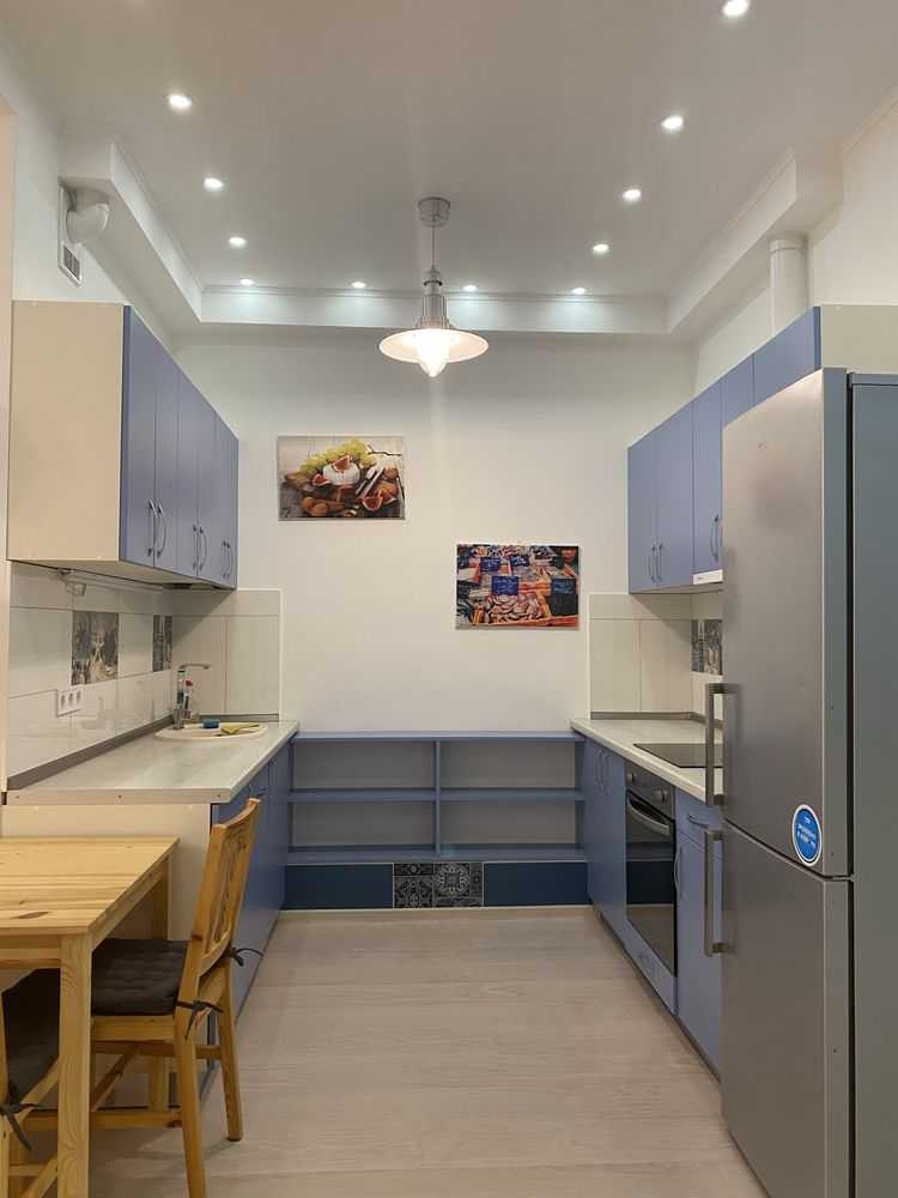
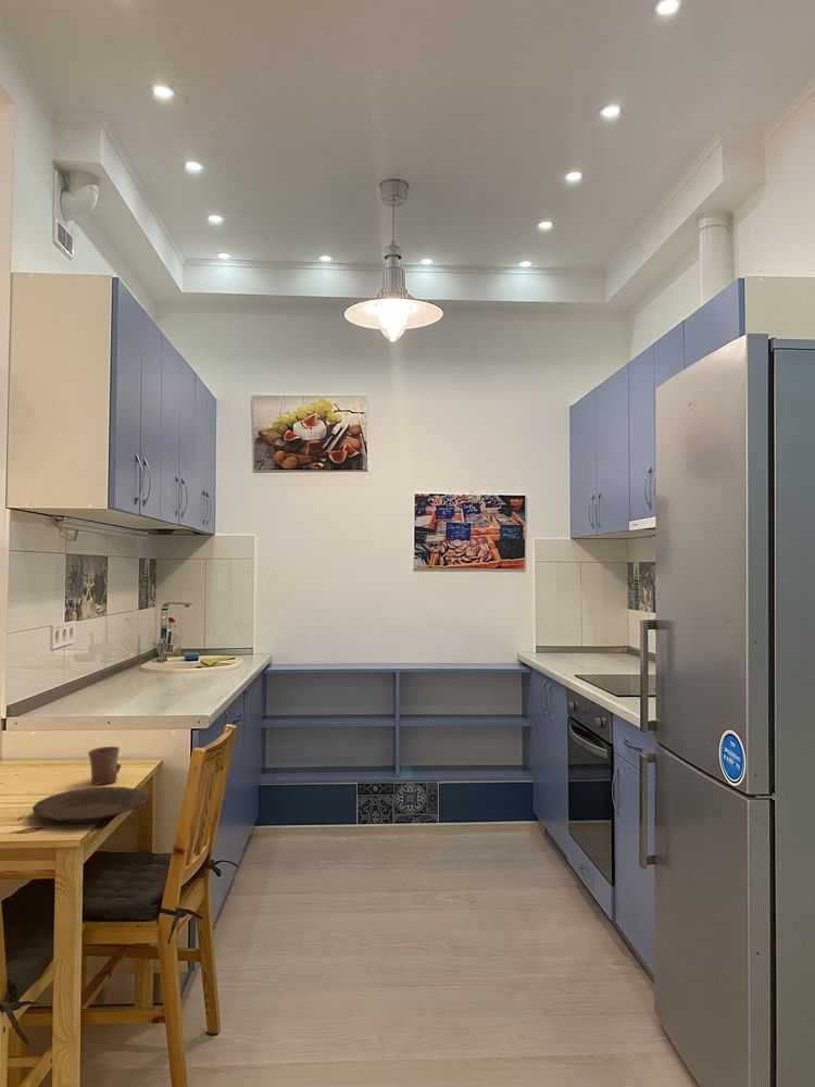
+ mug (104, 763)
+ plate (91, 807)
